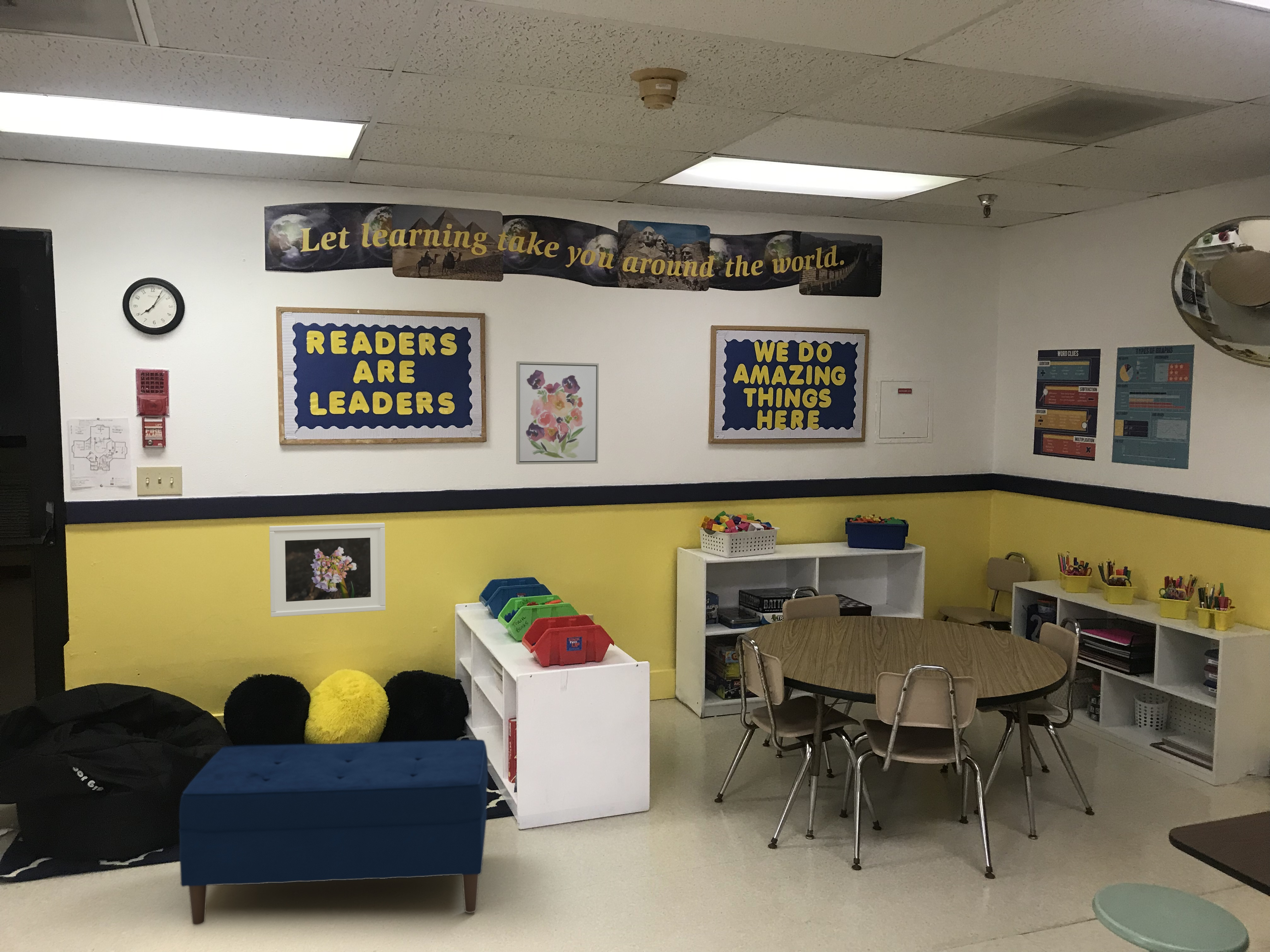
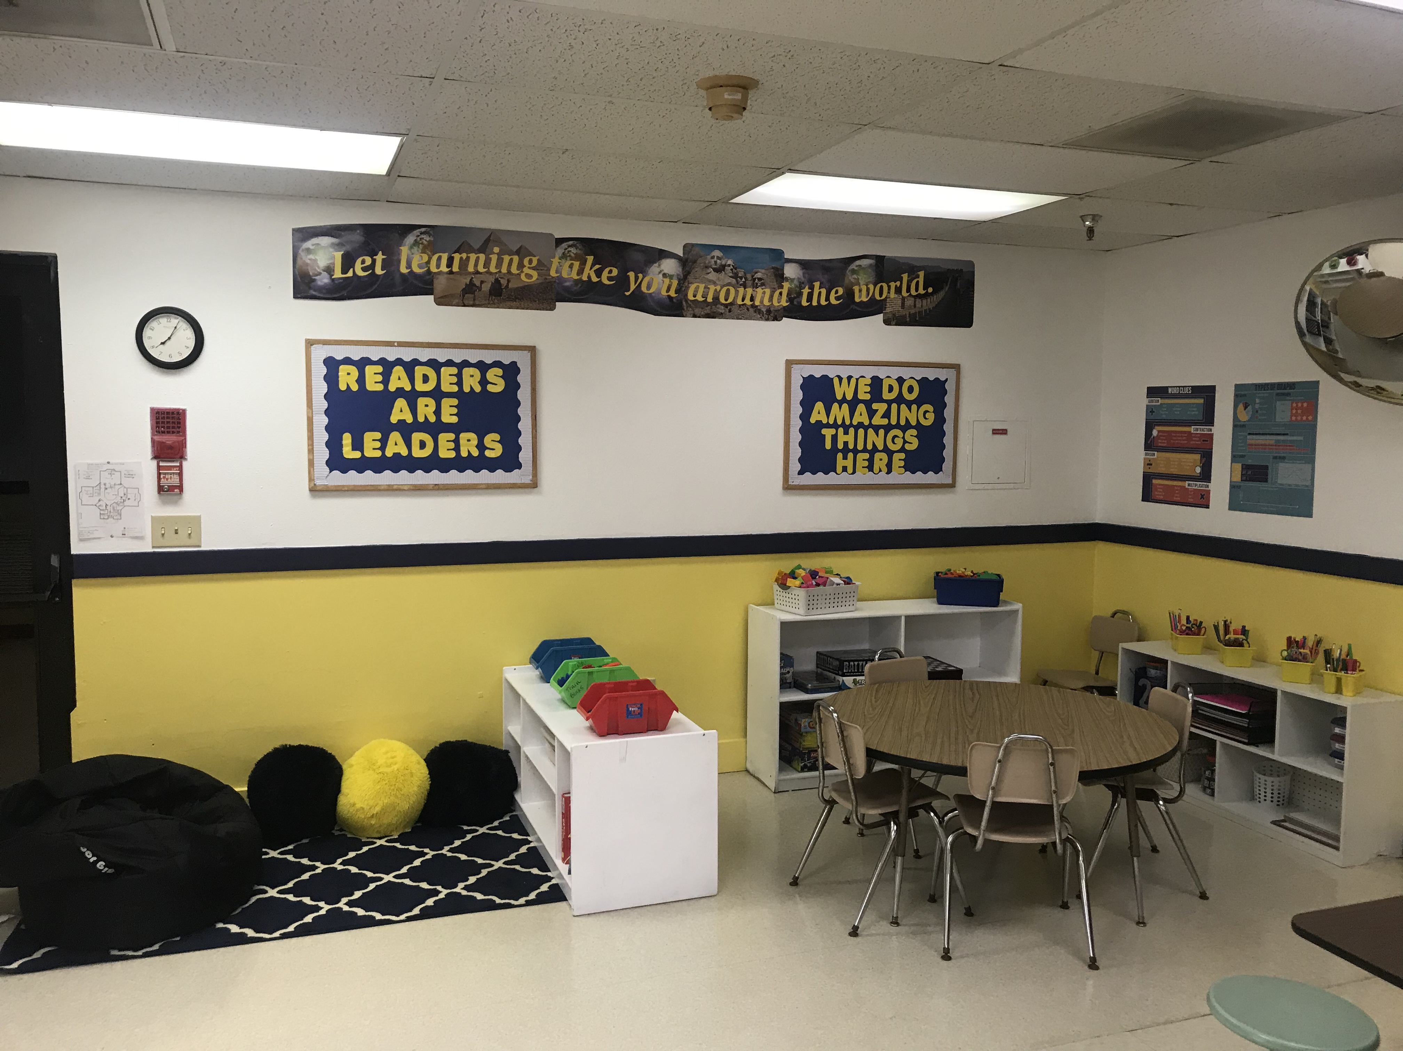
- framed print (329, 569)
- bench (346, 827)
- wall art (558, 413)
